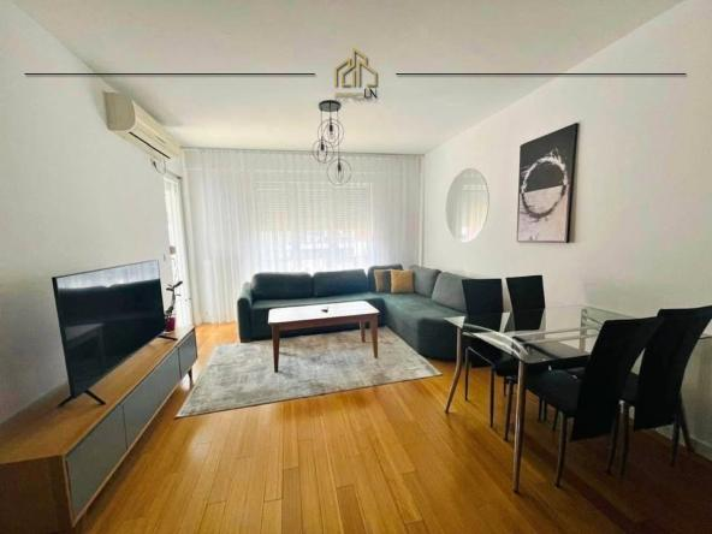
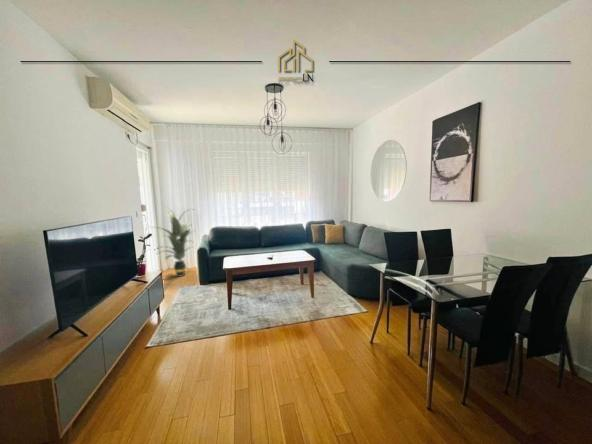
+ indoor plant (175, 241)
